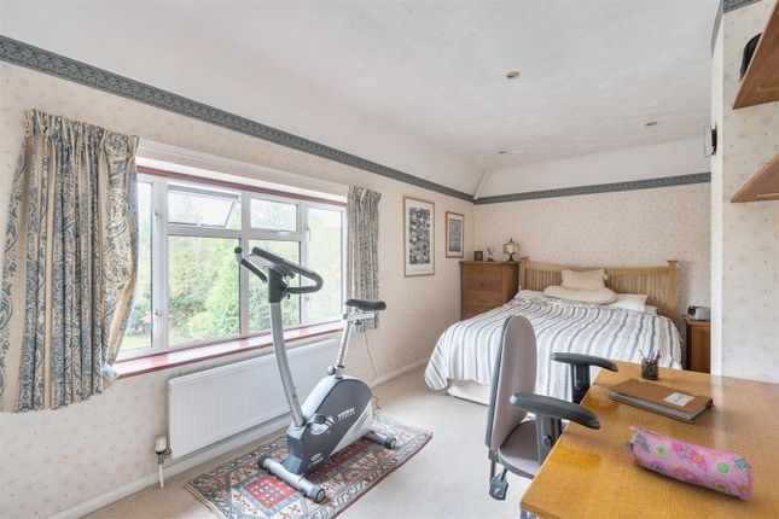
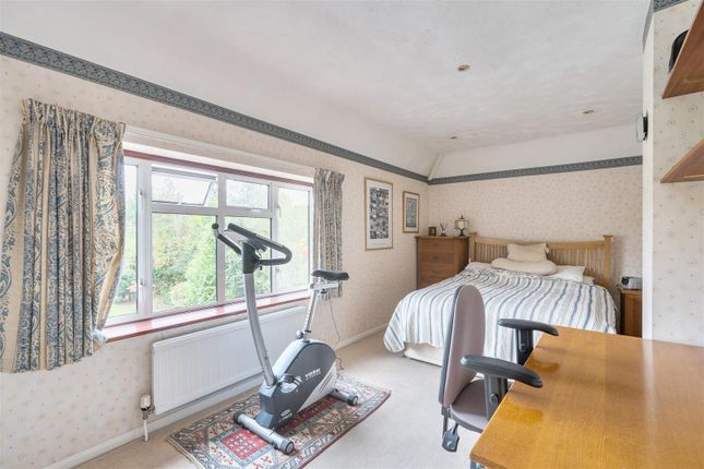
- pen holder (651, 362)
- notebook (661, 397)
- pencil case (685, 459)
